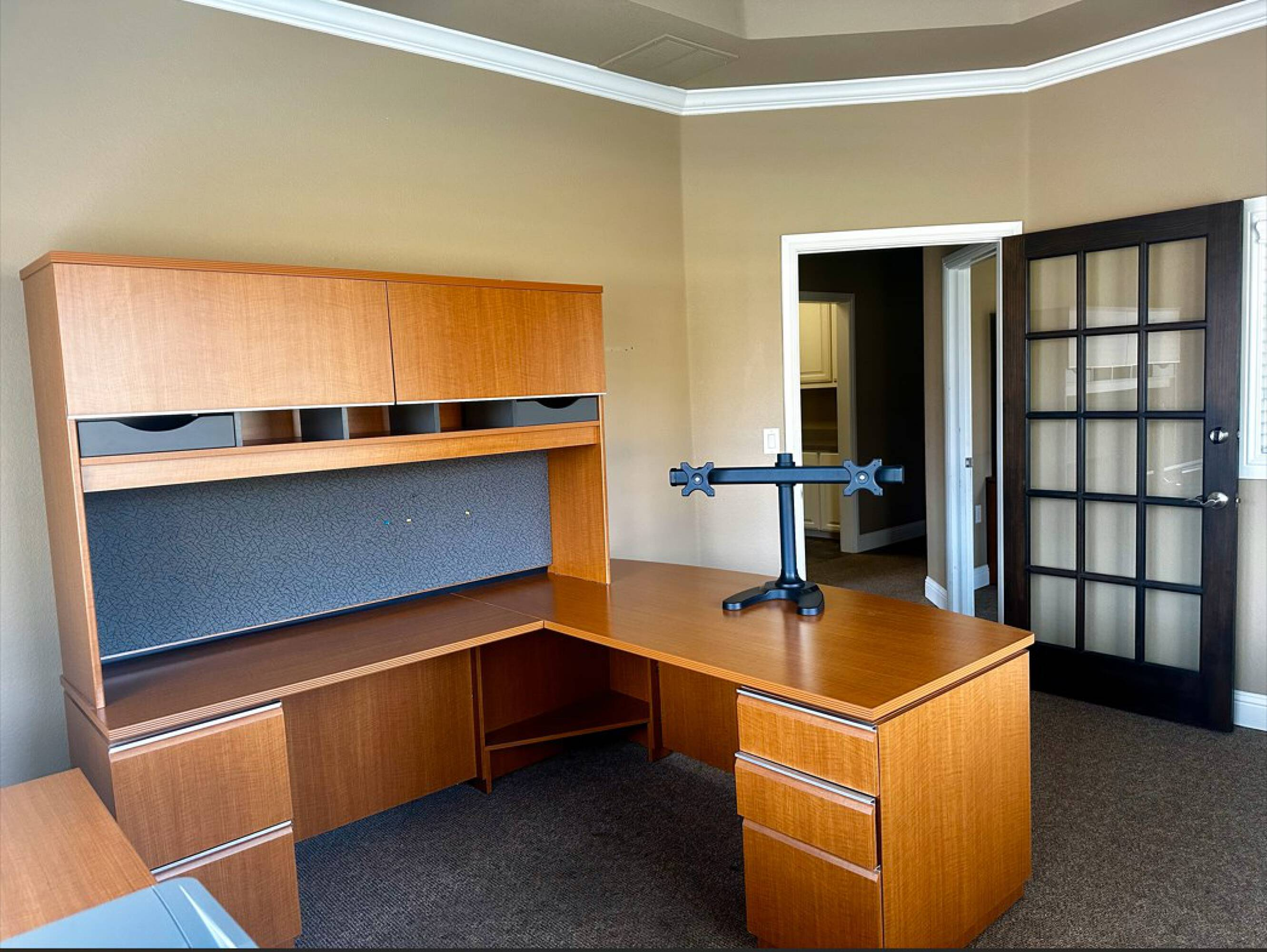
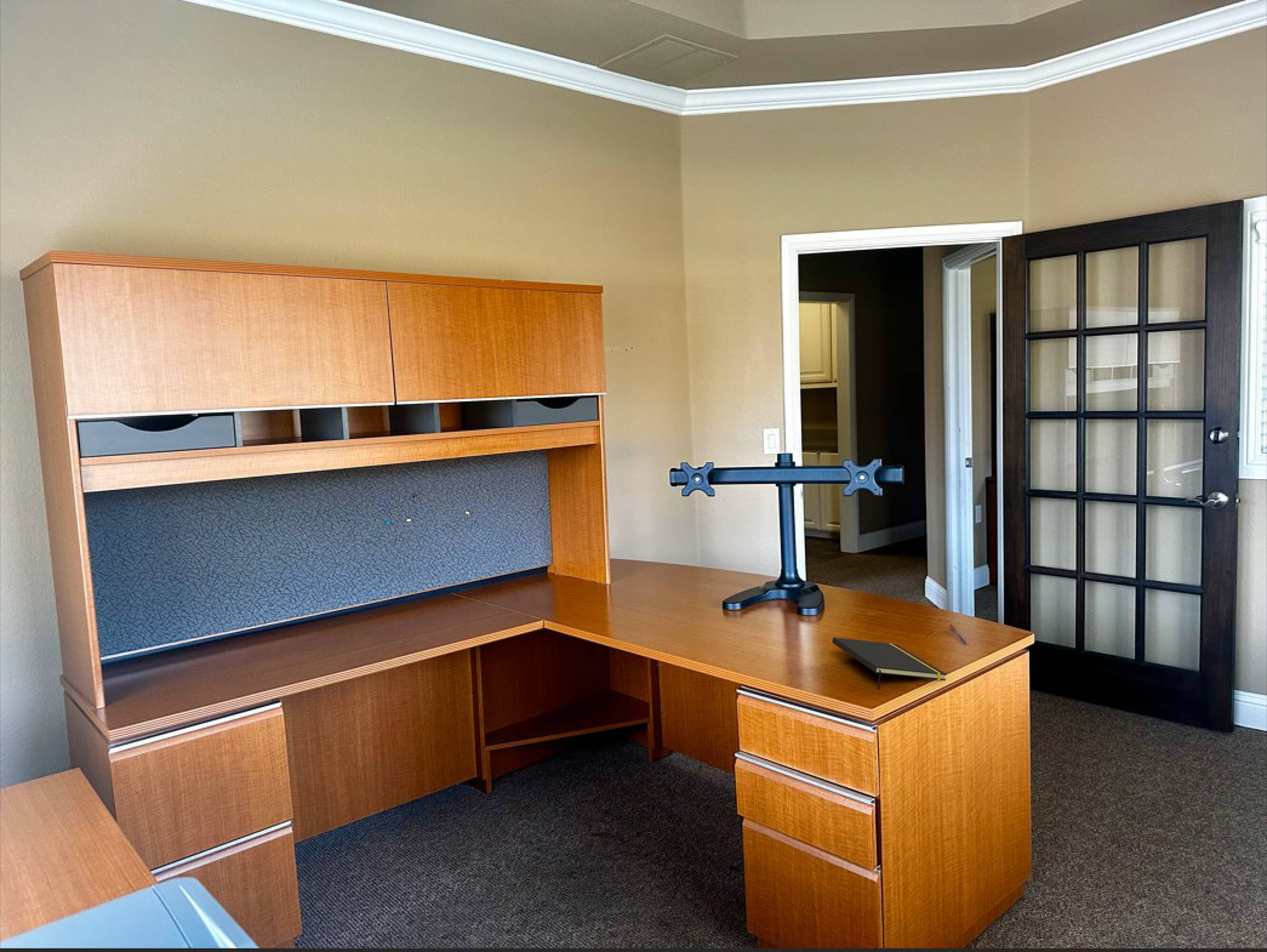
+ pen (959, 634)
+ notepad (887, 657)
